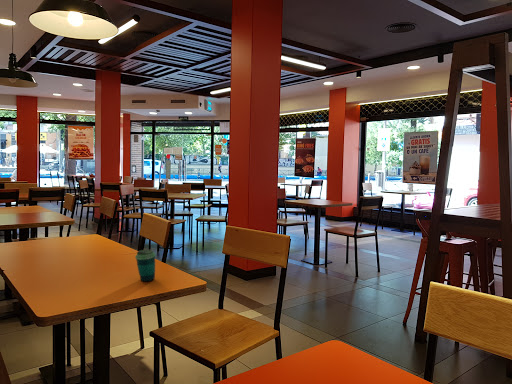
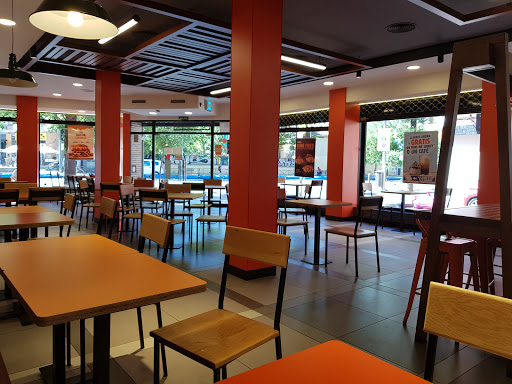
- cup (145, 265)
